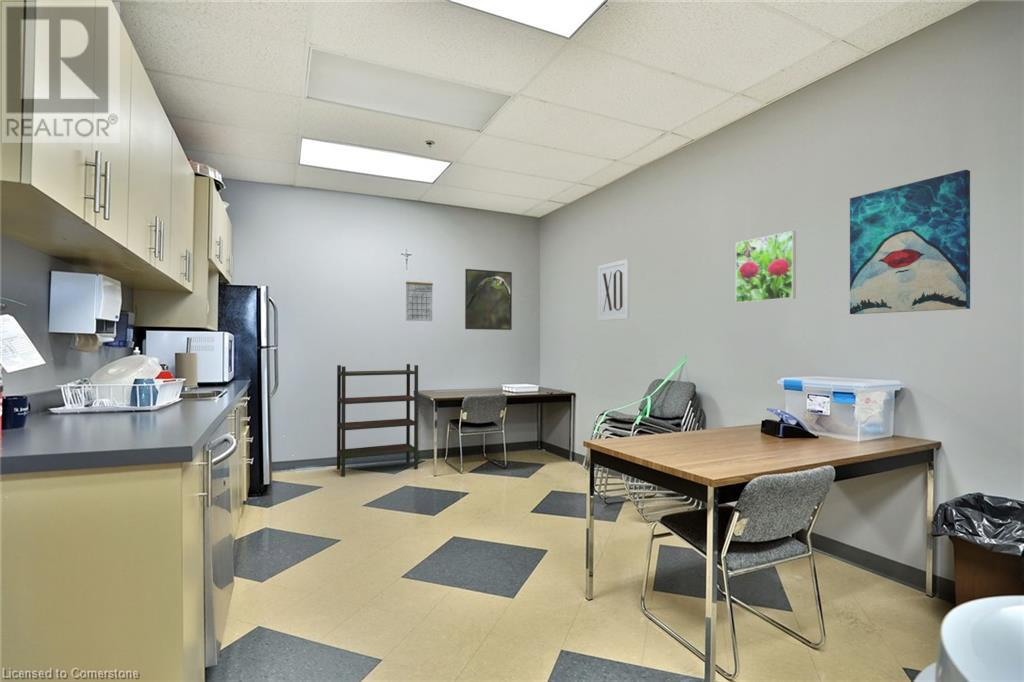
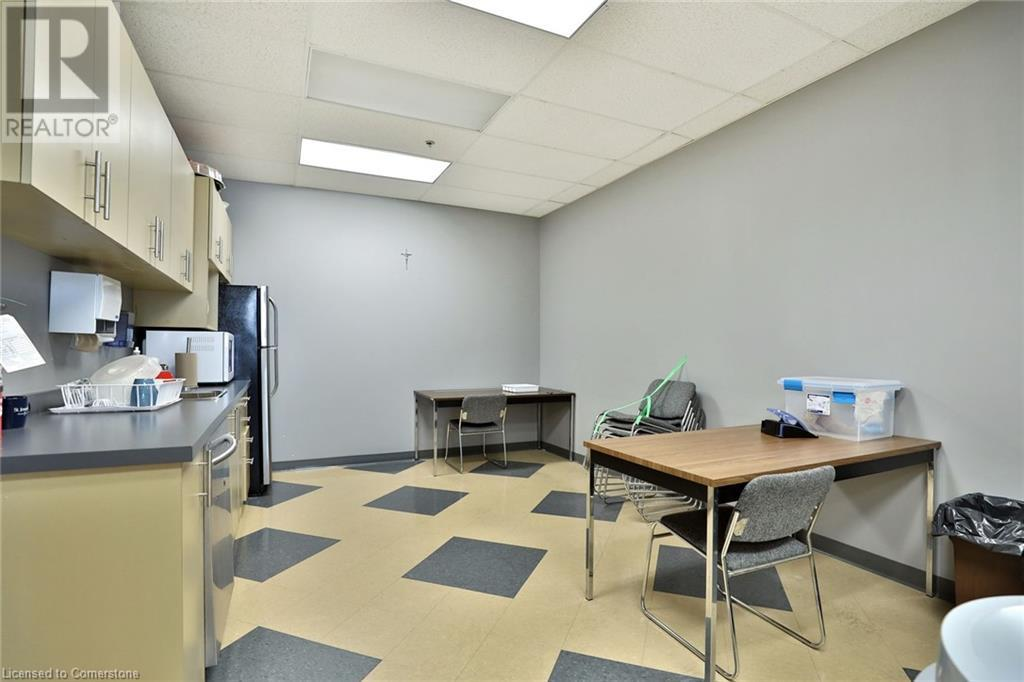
- wall art (613, 291)
- wall art (904, 248)
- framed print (488, 300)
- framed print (764, 269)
- bookshelf (377, 420)
- calendar (419, 297)
